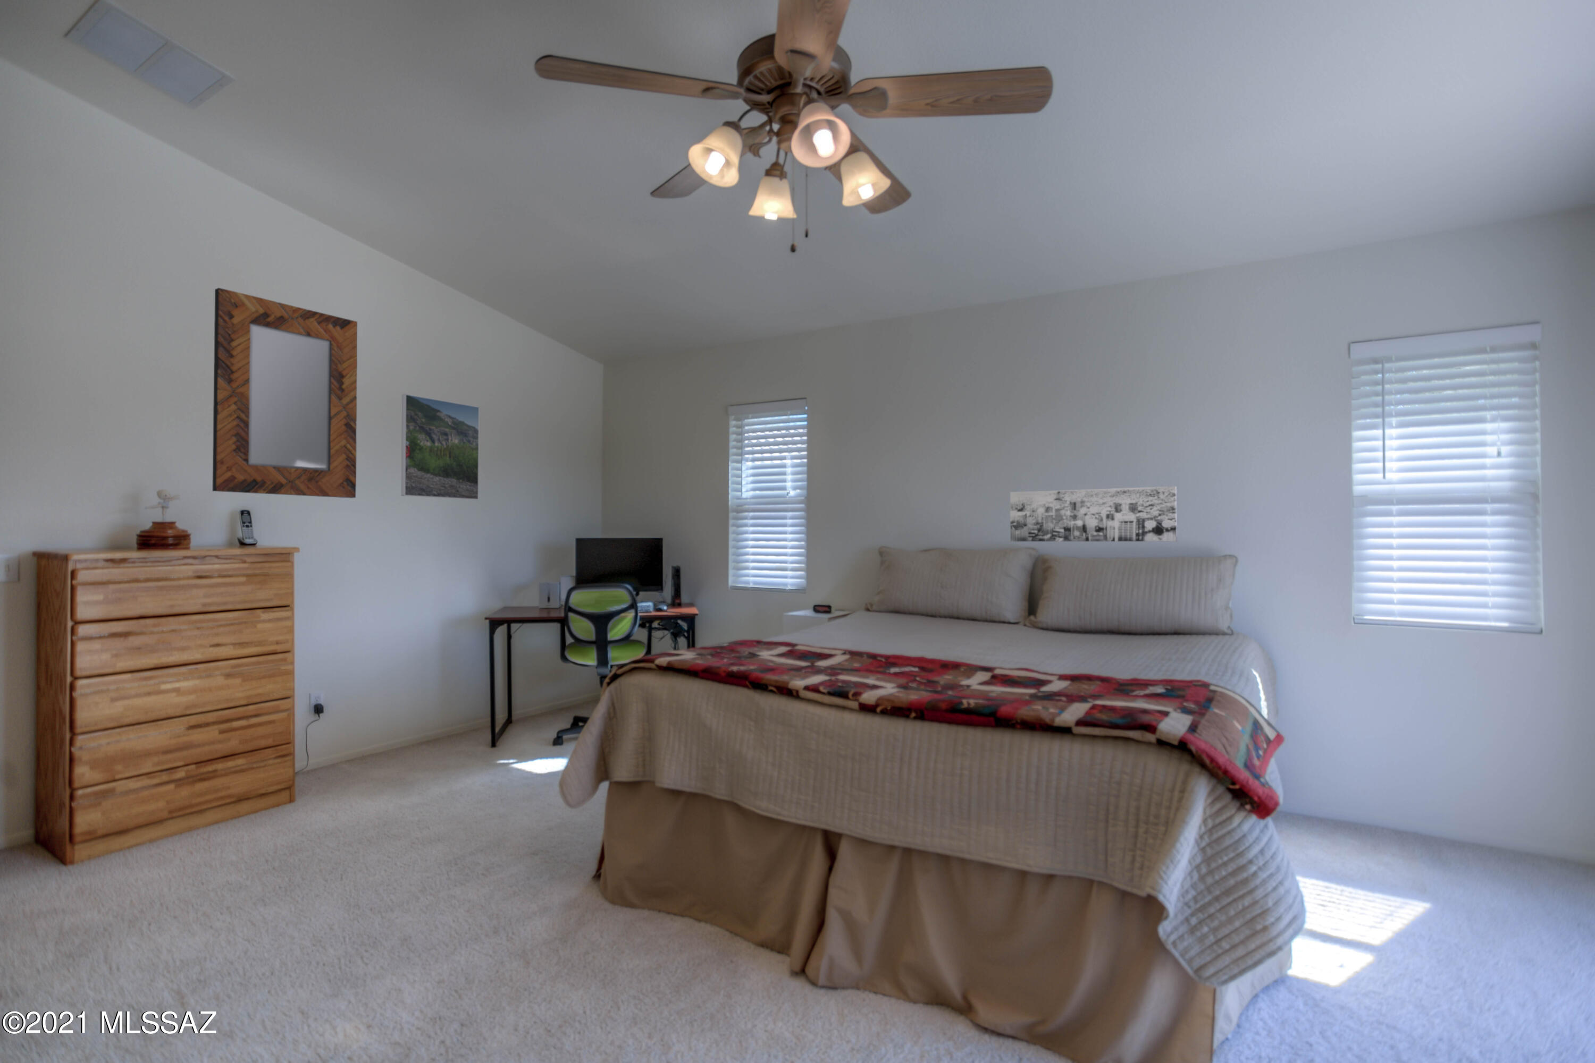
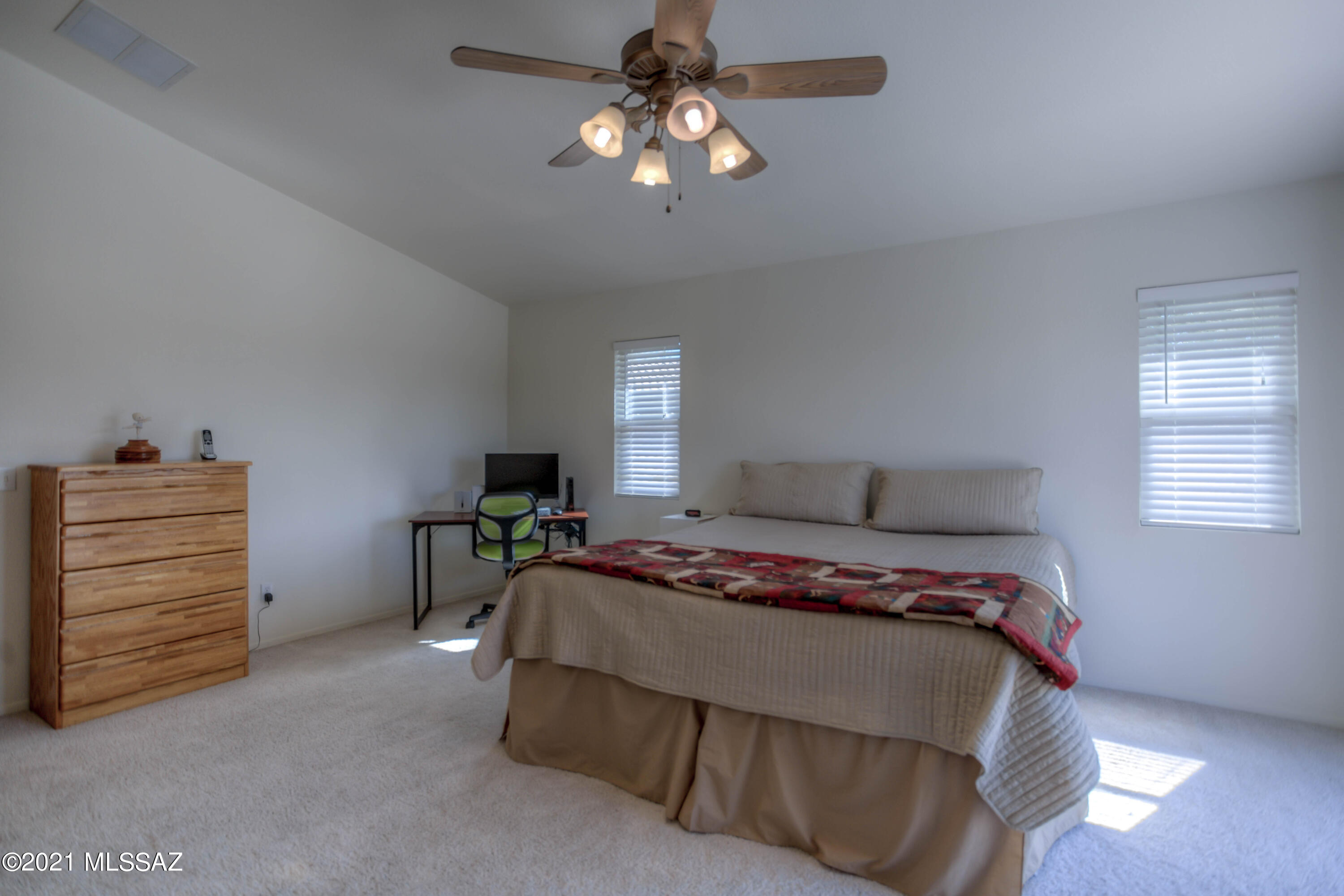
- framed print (441, 448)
- home mirror (290, 400)
- wall art (1089, 515)
